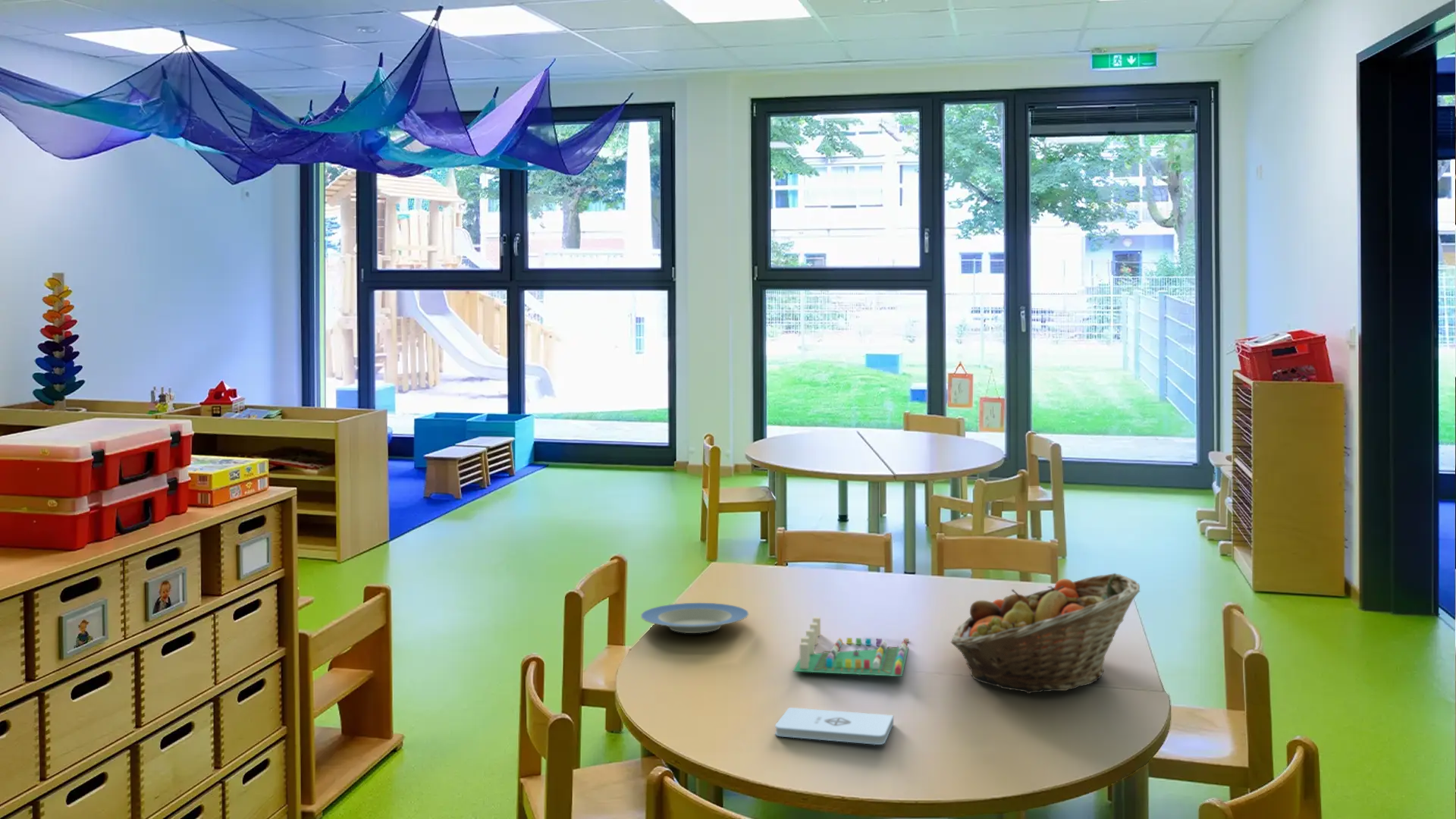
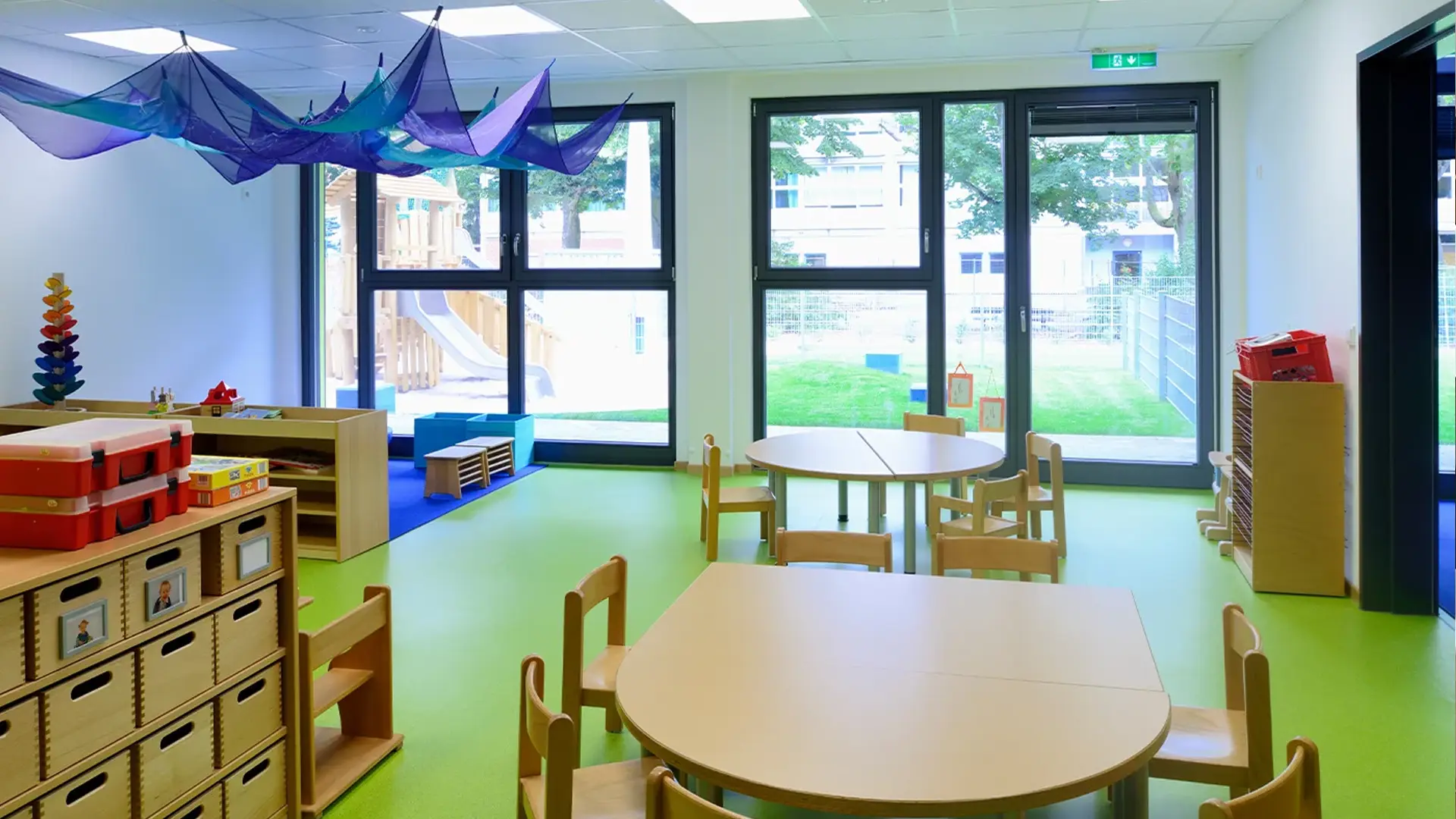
- board game (856, 644)
- plate (695, 620)
- fruit basket (1044, 626)
- notepad (834, 725)
